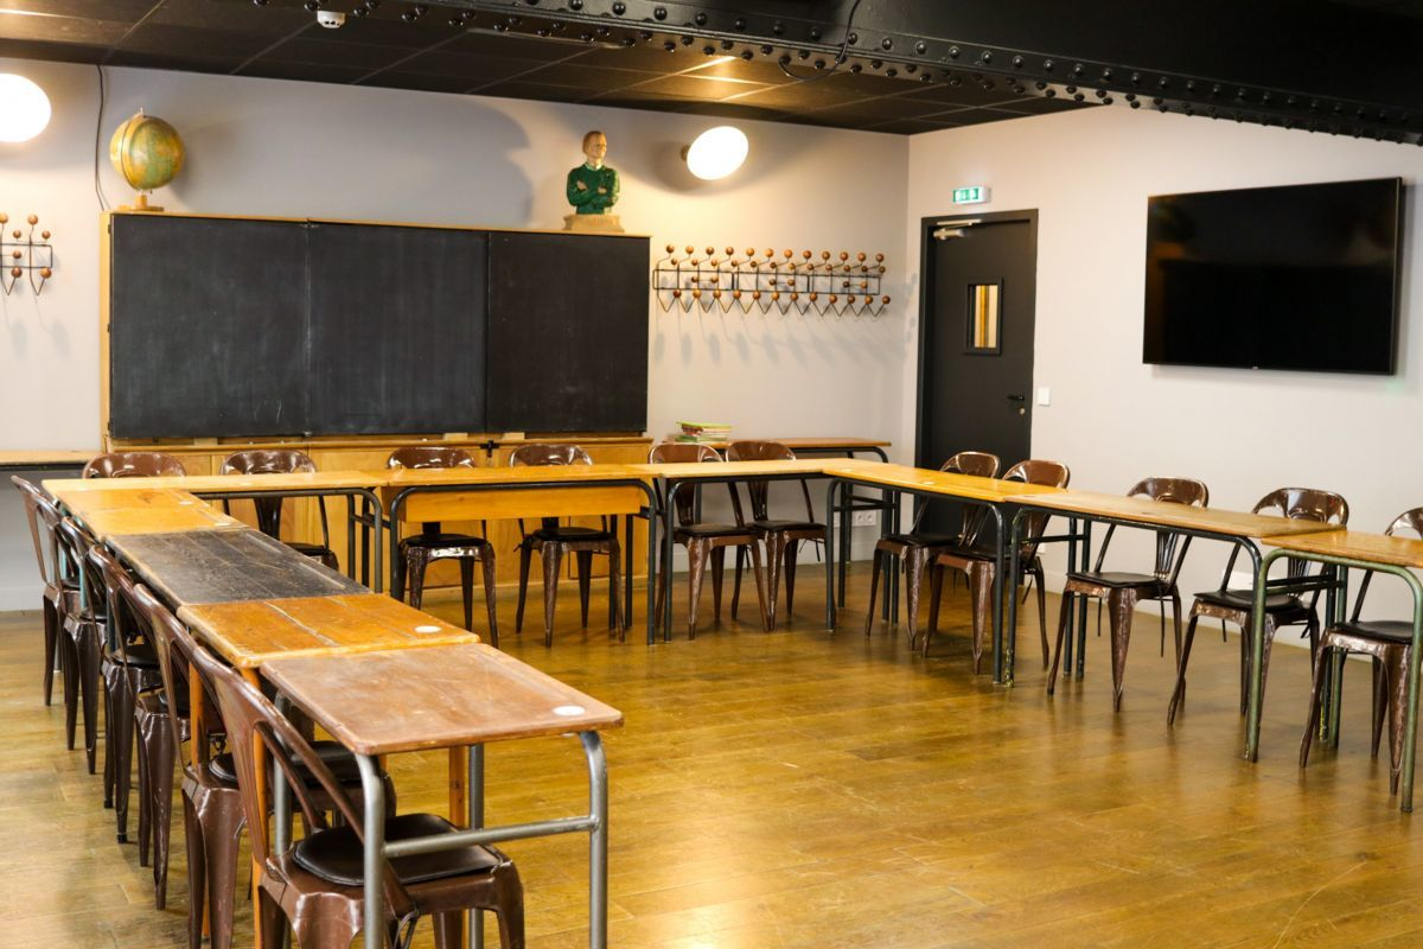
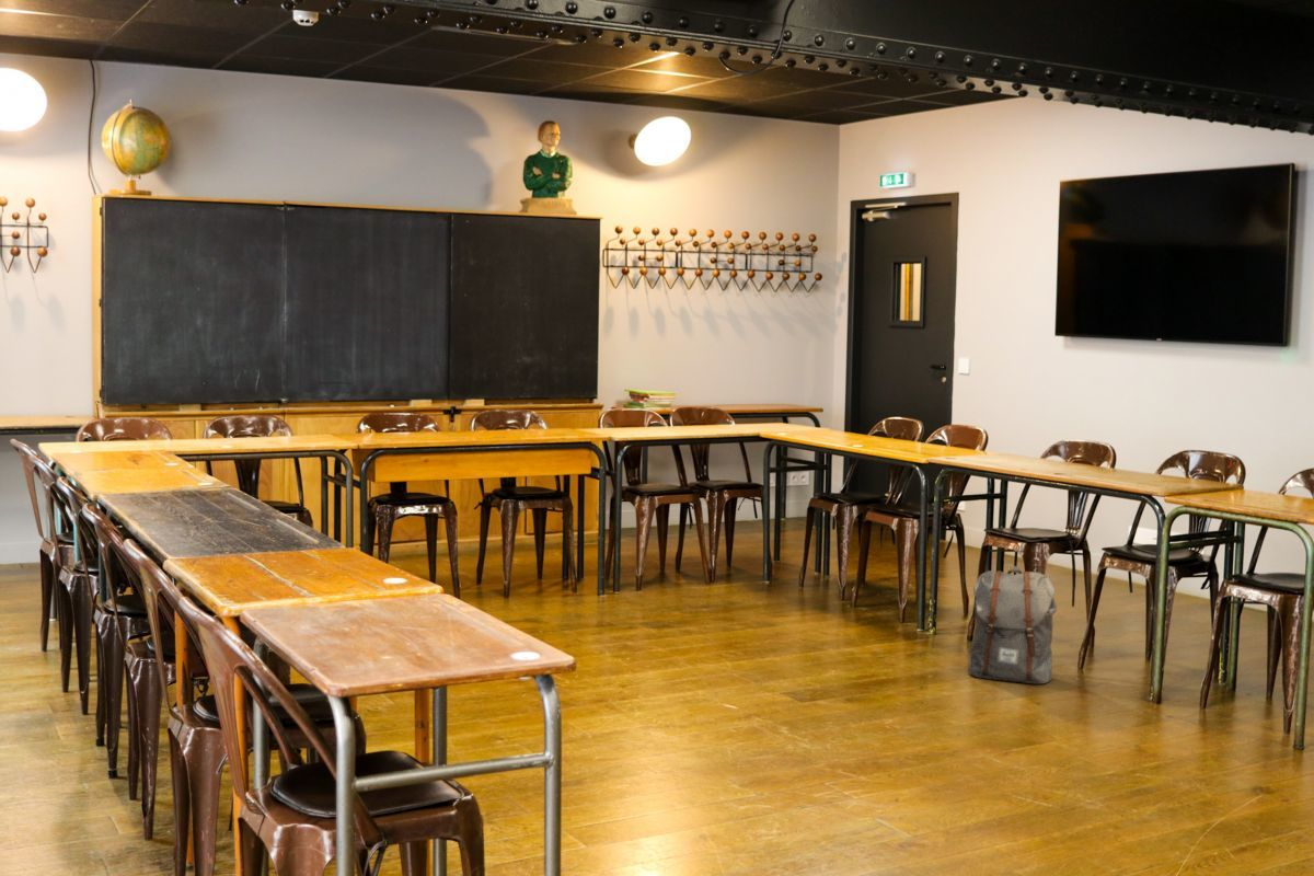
+ backpack (1011, 621)
